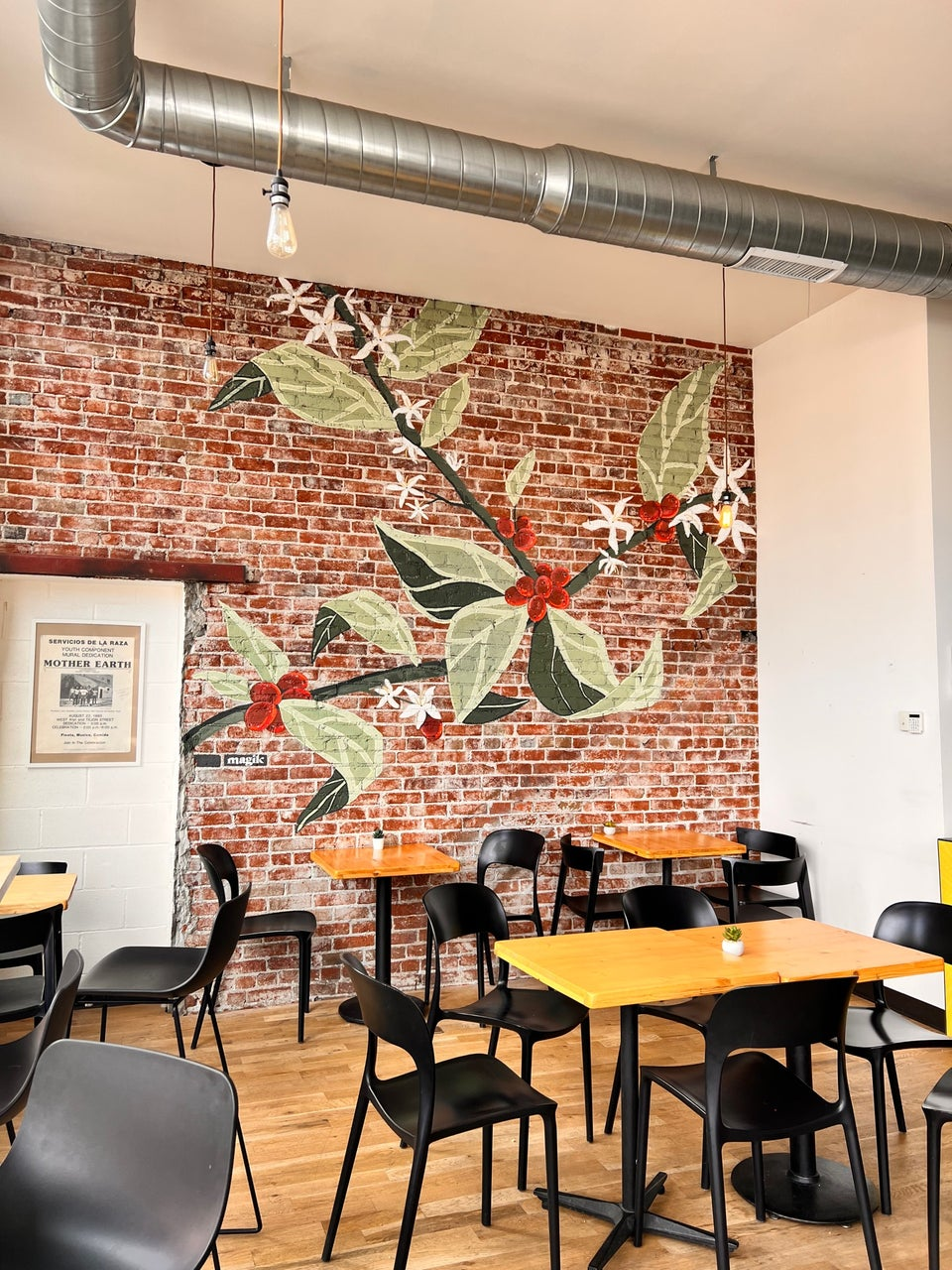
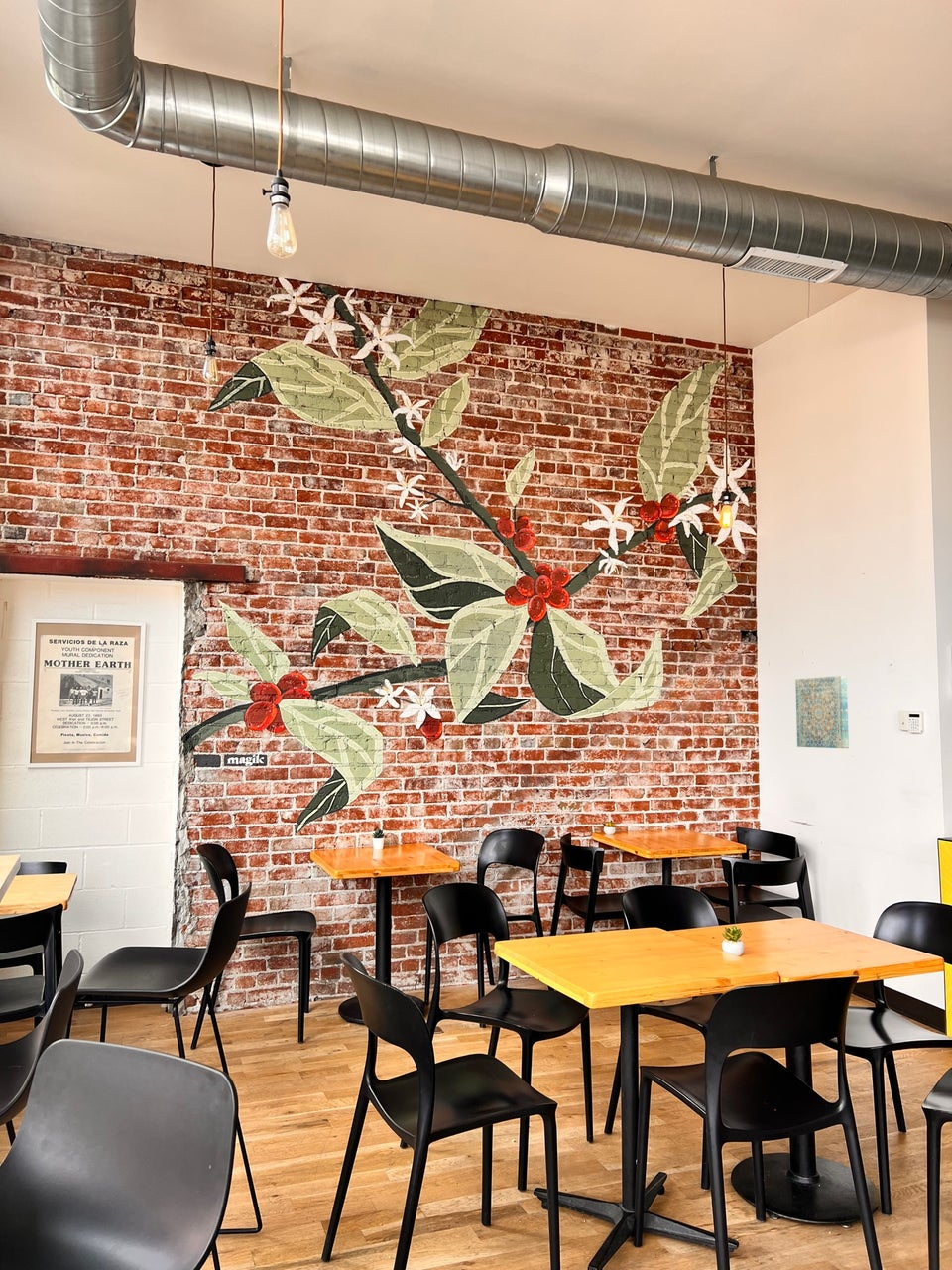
+ wall art (821, 712)
